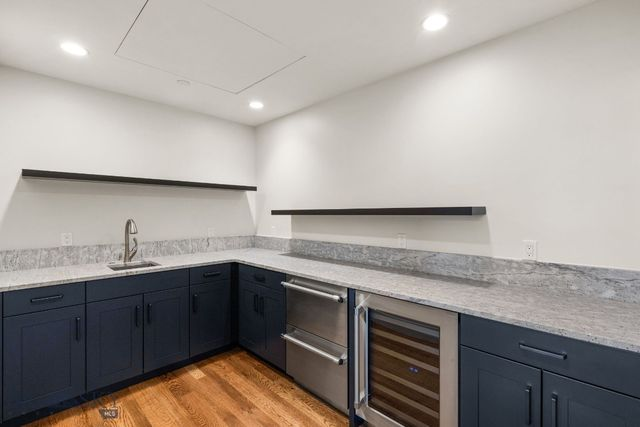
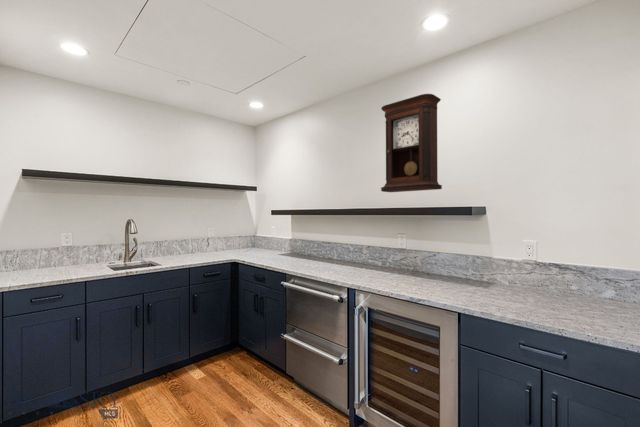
+ pendulum clock (408, 146)
